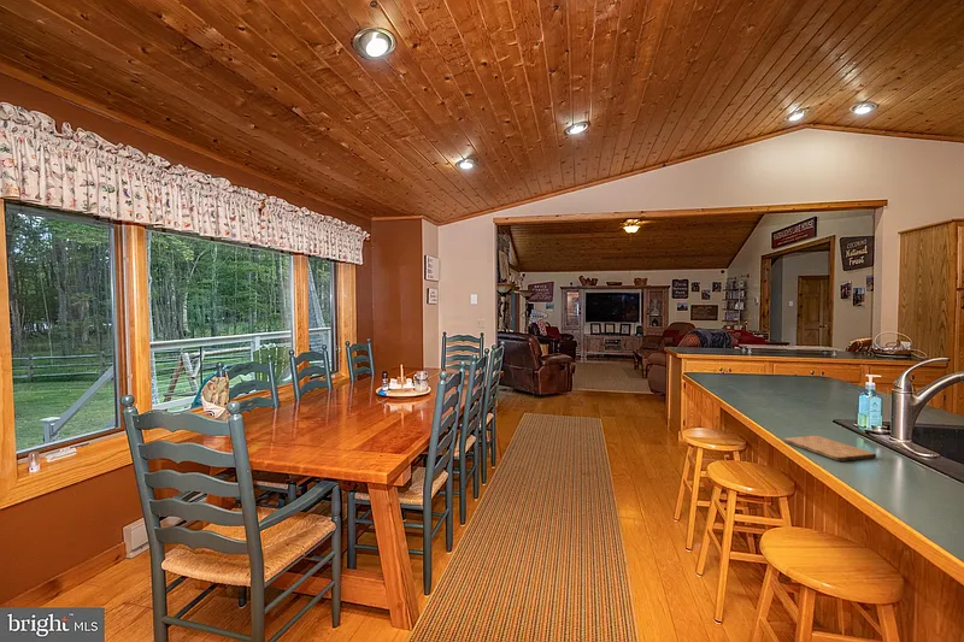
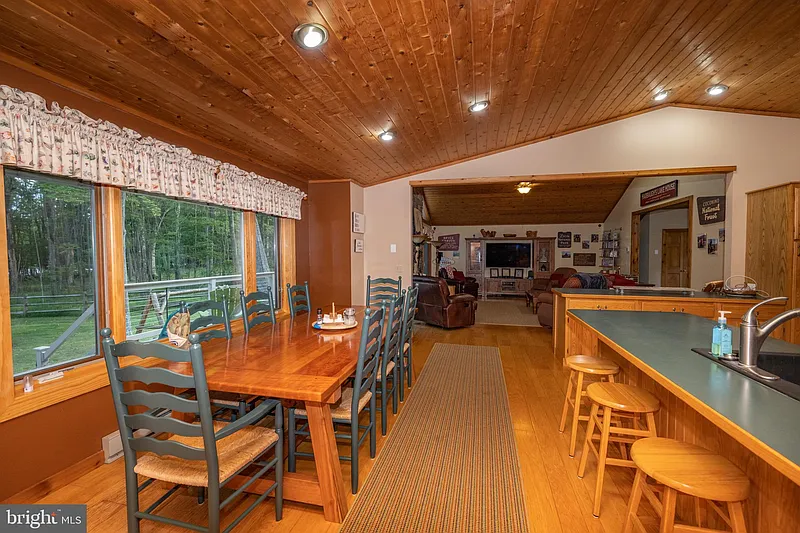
- cutting board (827, 447)
